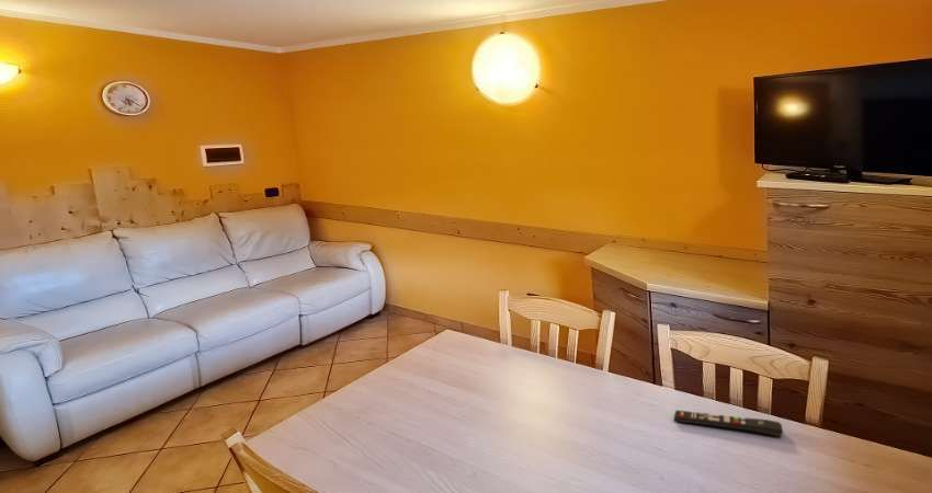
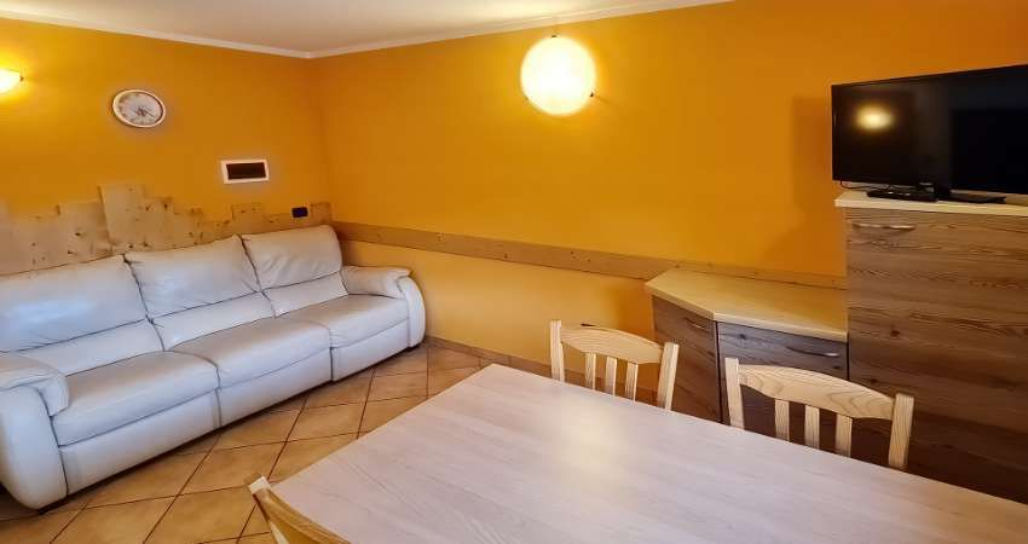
- remote control (726, 422)
